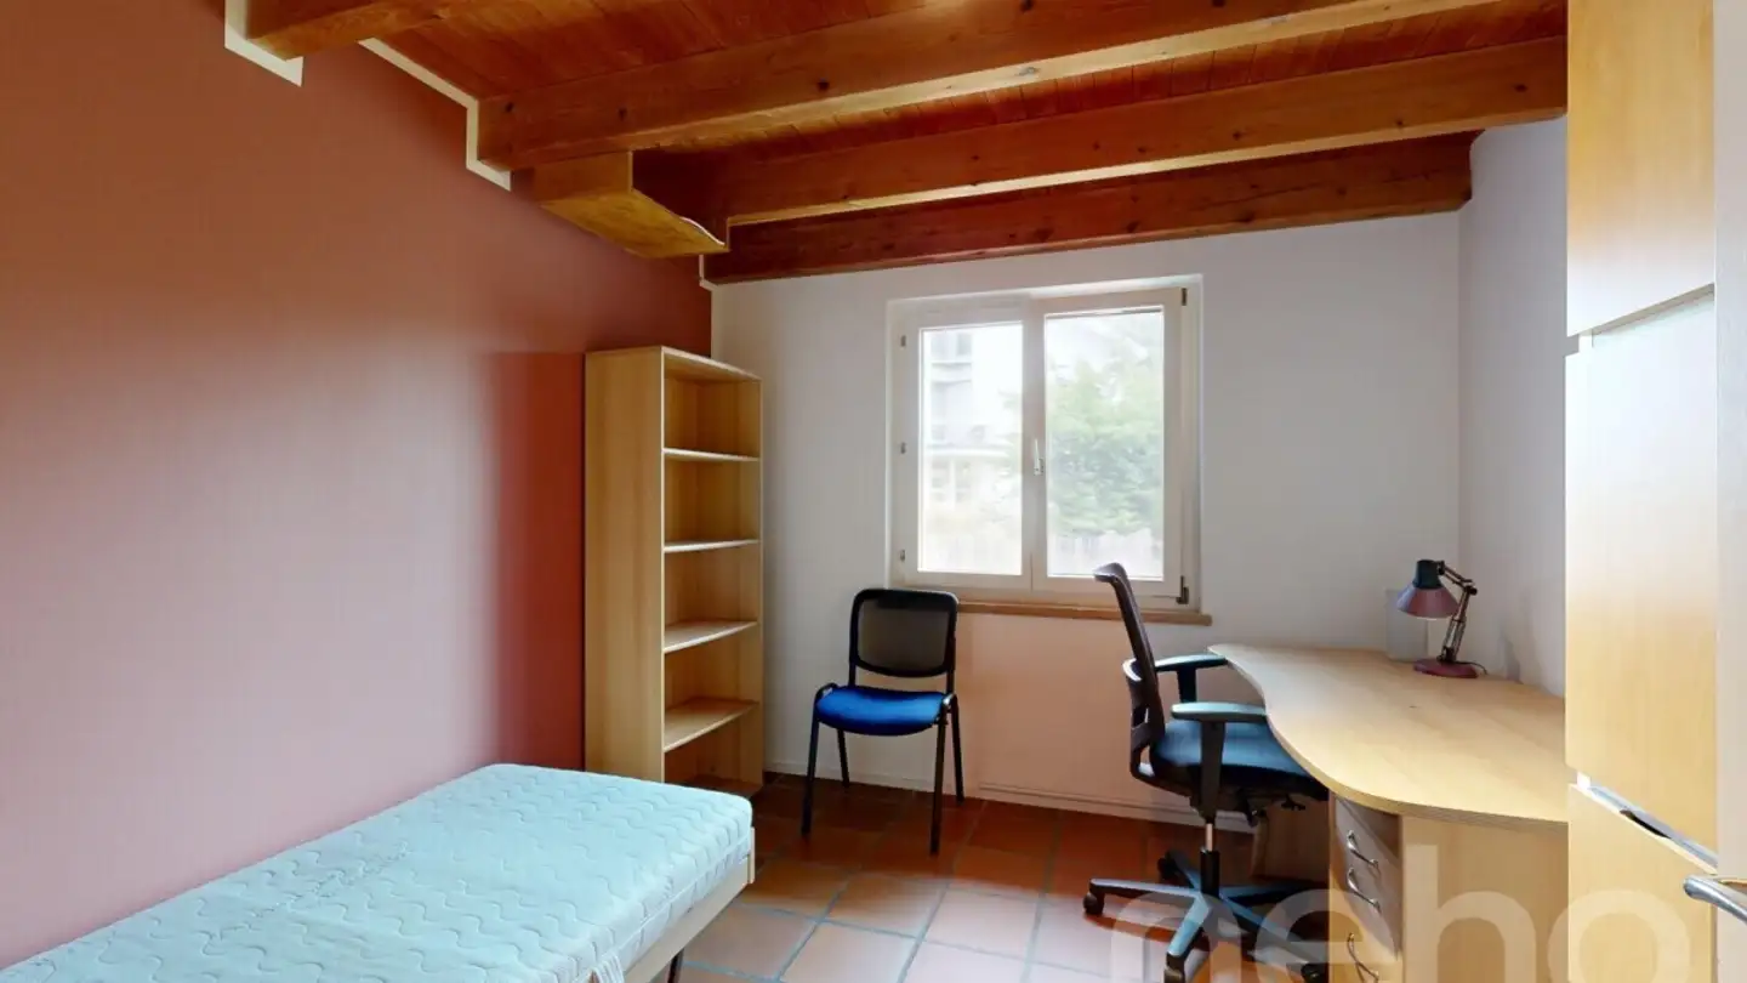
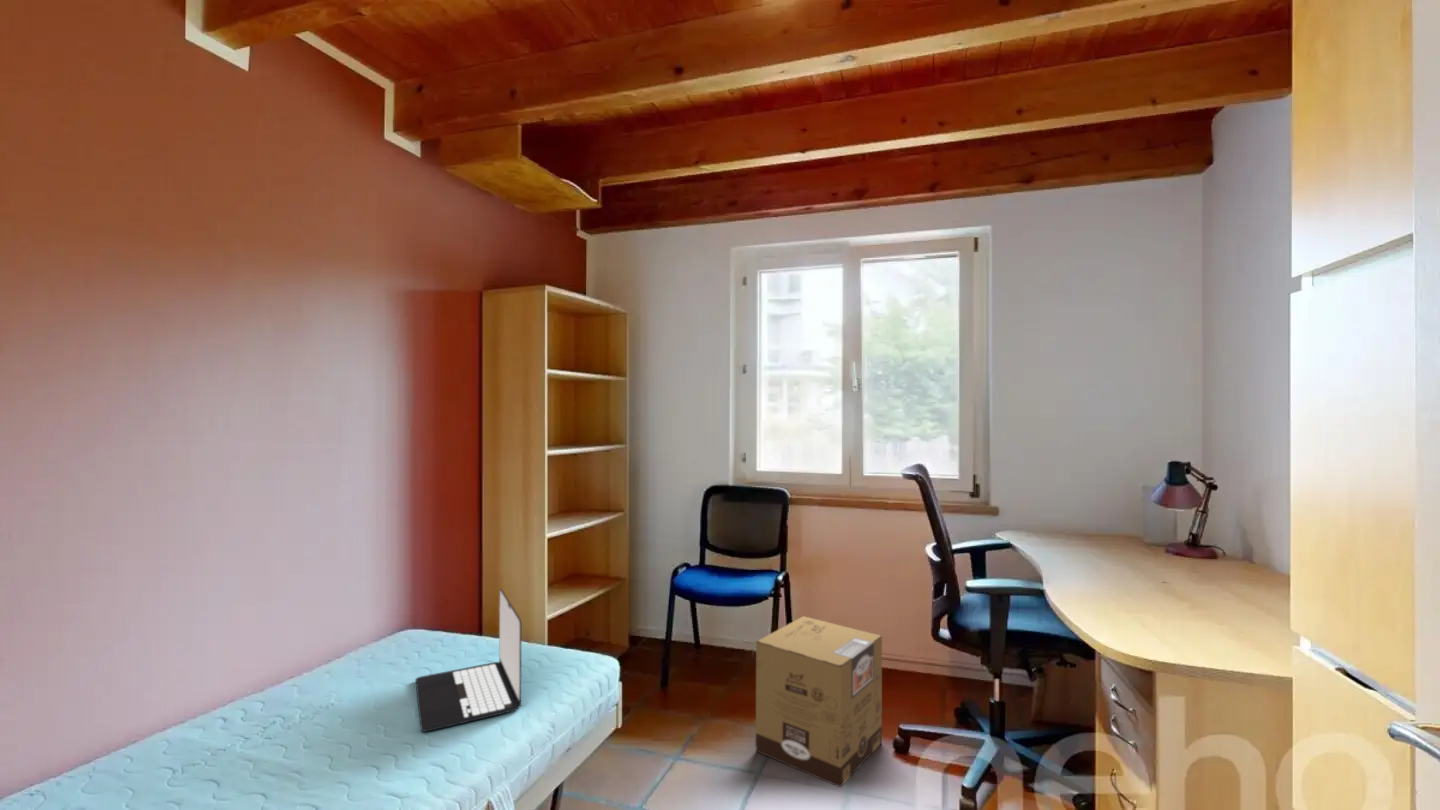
+ laptop (467, 667)
+ cardboard box (819, 692)
